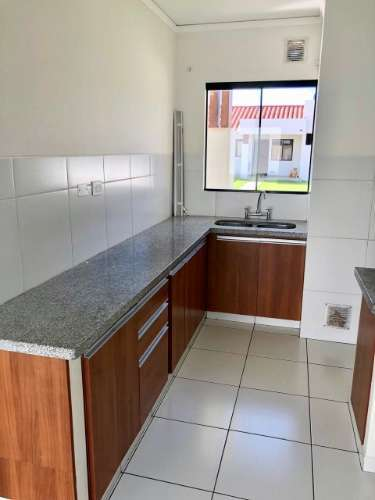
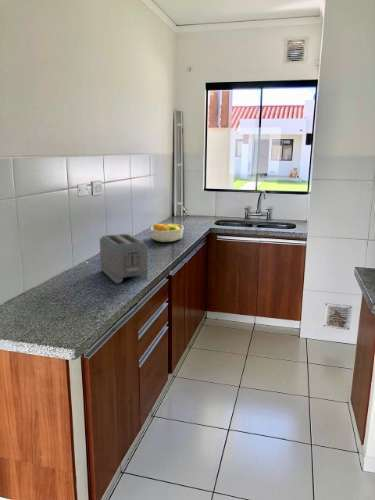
+ toaster (124, 257)
+ fruit bowl (167, 230)
